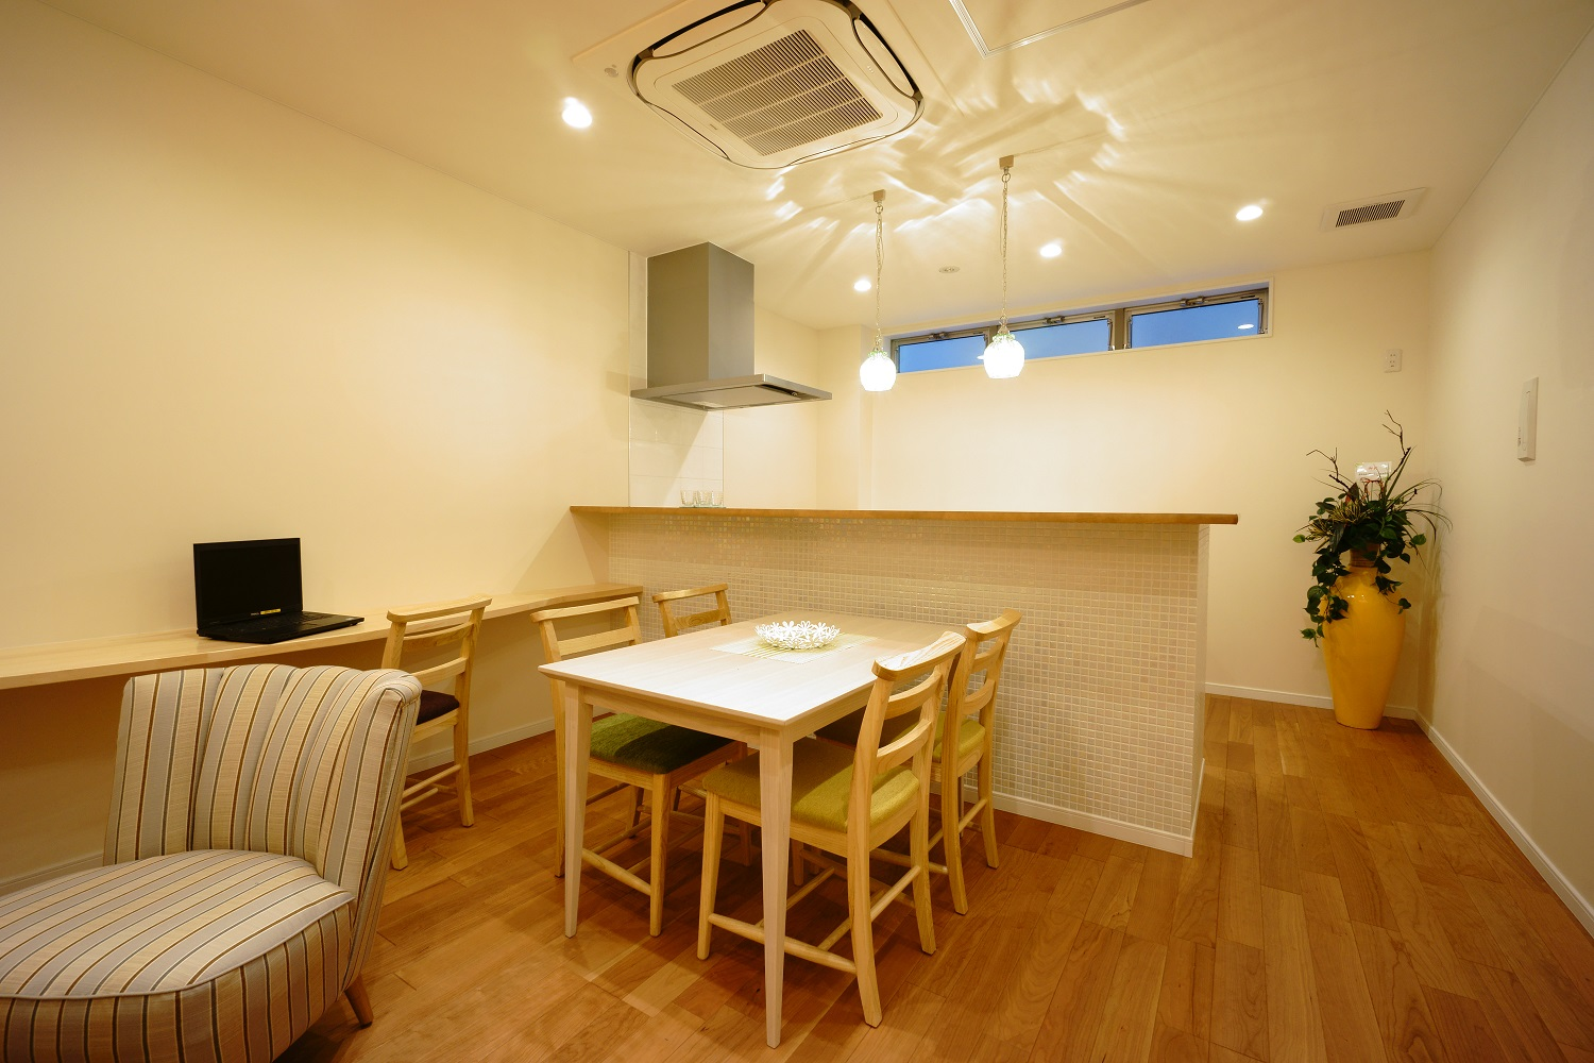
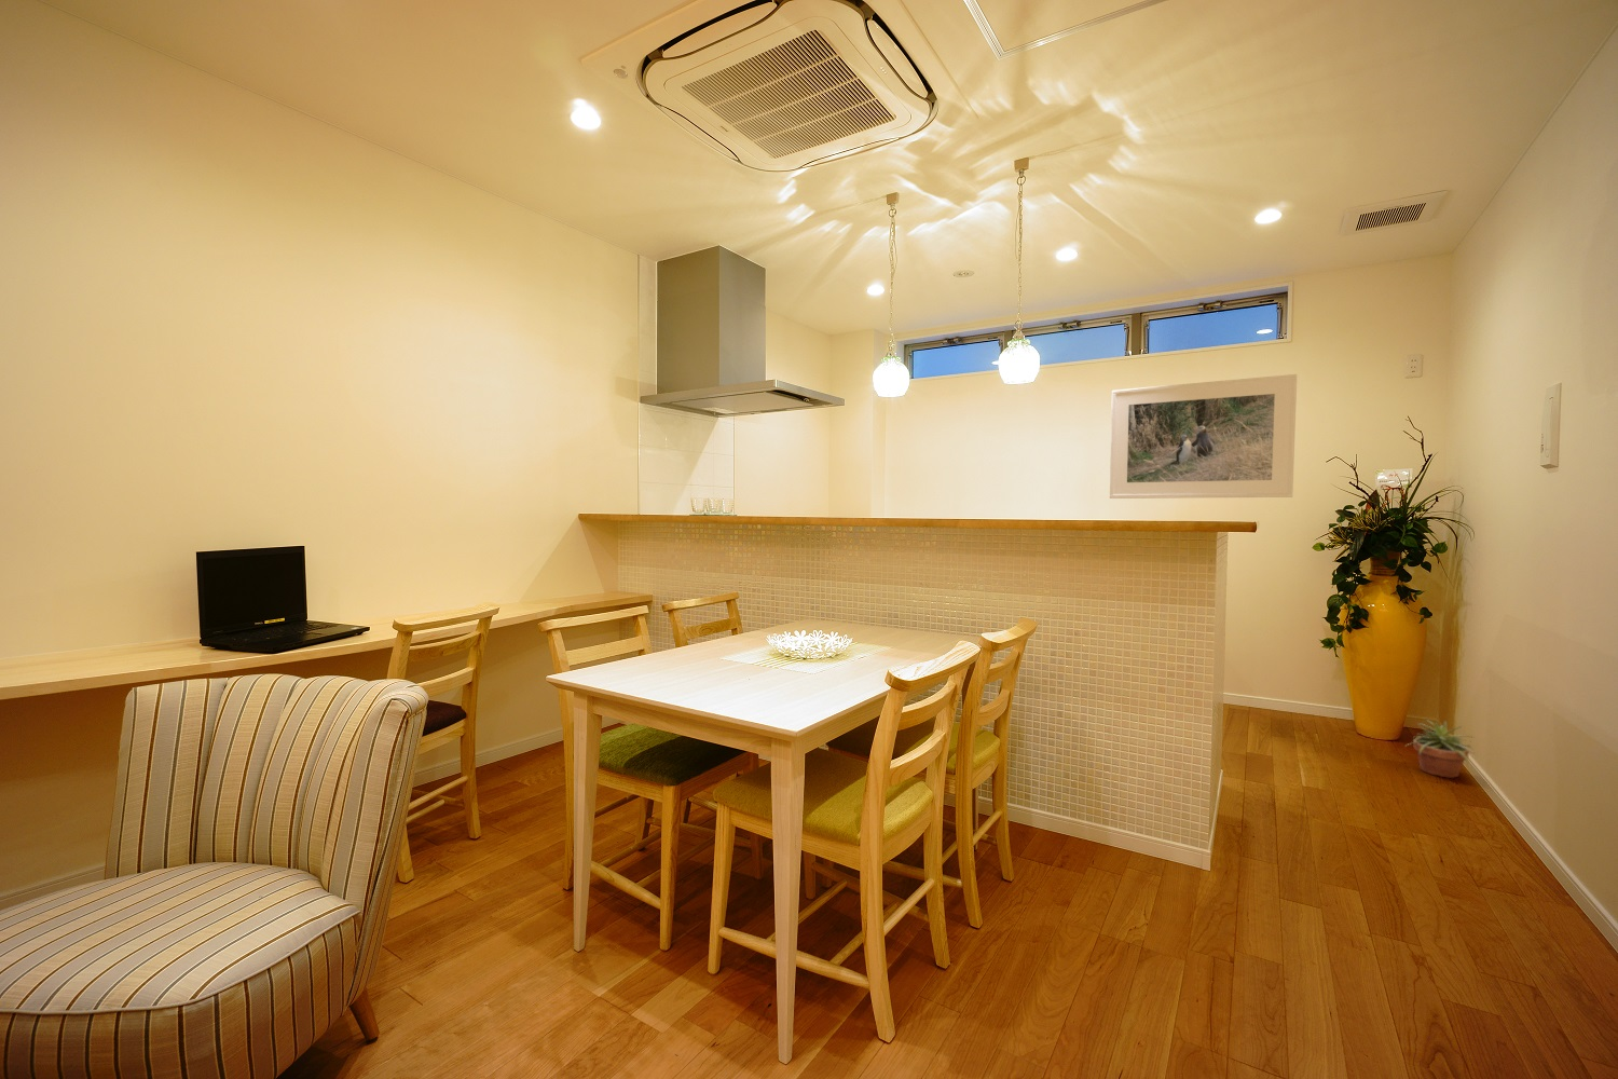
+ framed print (1197, 441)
+ potted plant (1437, 747)
